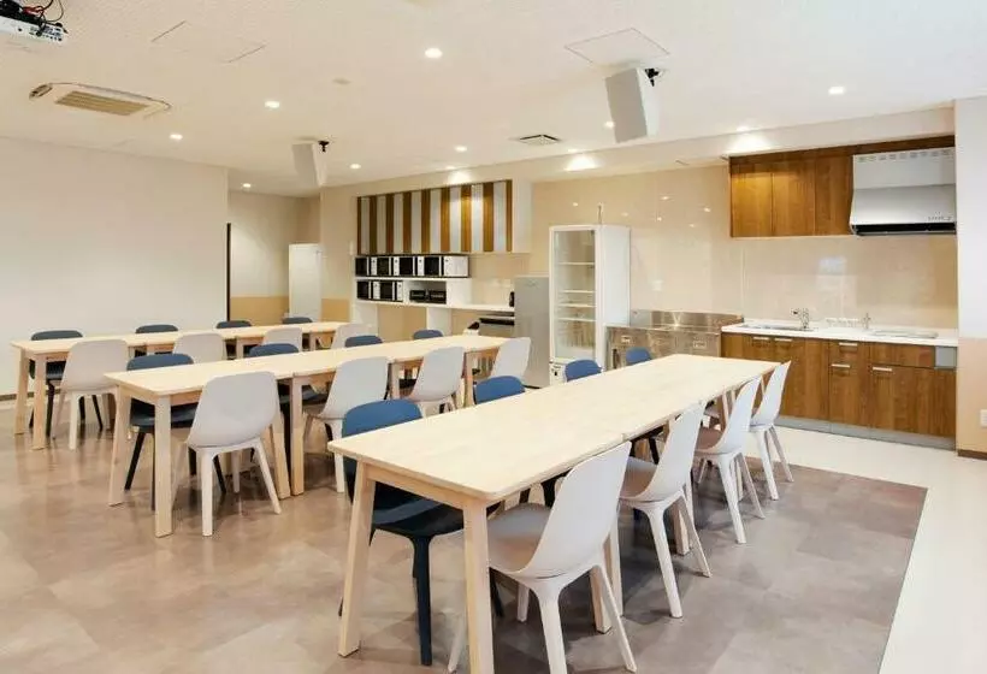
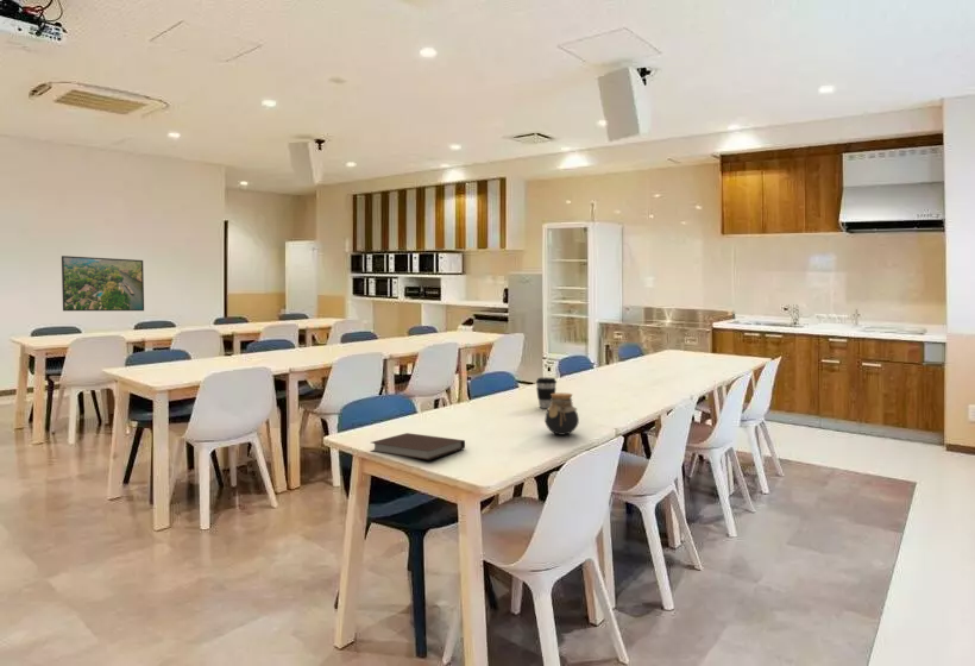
+ coffee cup (546, 392)
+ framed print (103, 284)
+ jar (560, 414)
+ notebook (417, 445)
